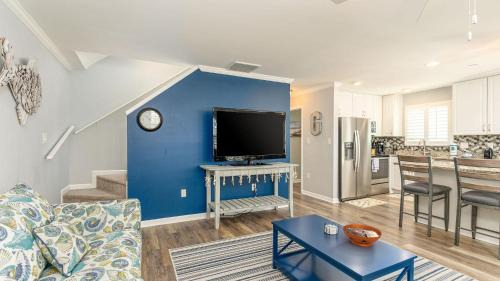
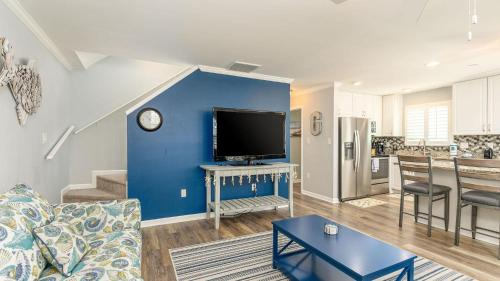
- decorative bowl (361, 236)
